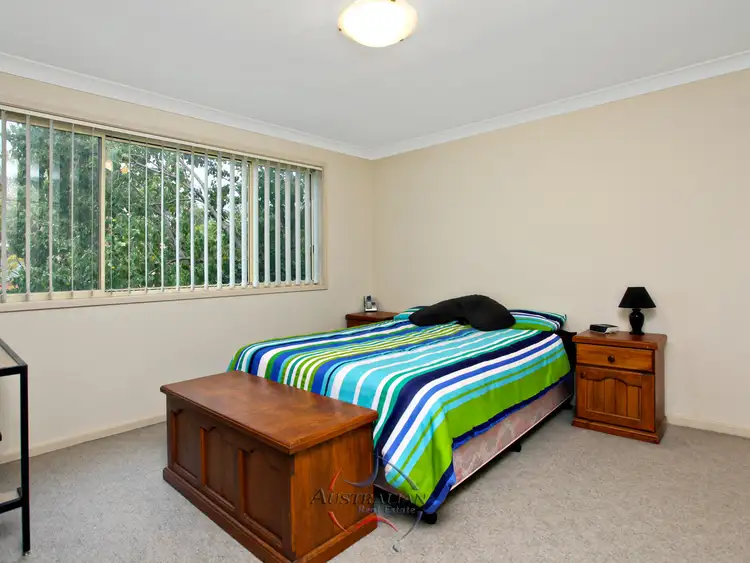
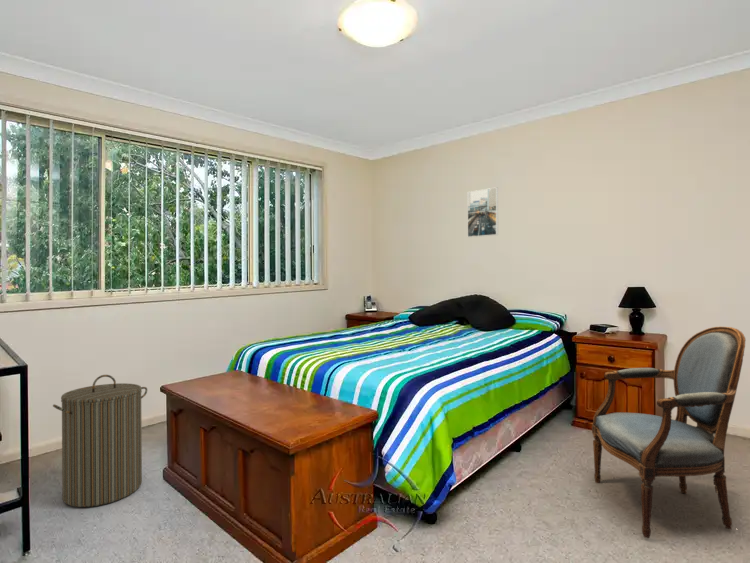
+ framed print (482, 213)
+ laundry hamper (103, 432)
+ armchair (667, 418)
